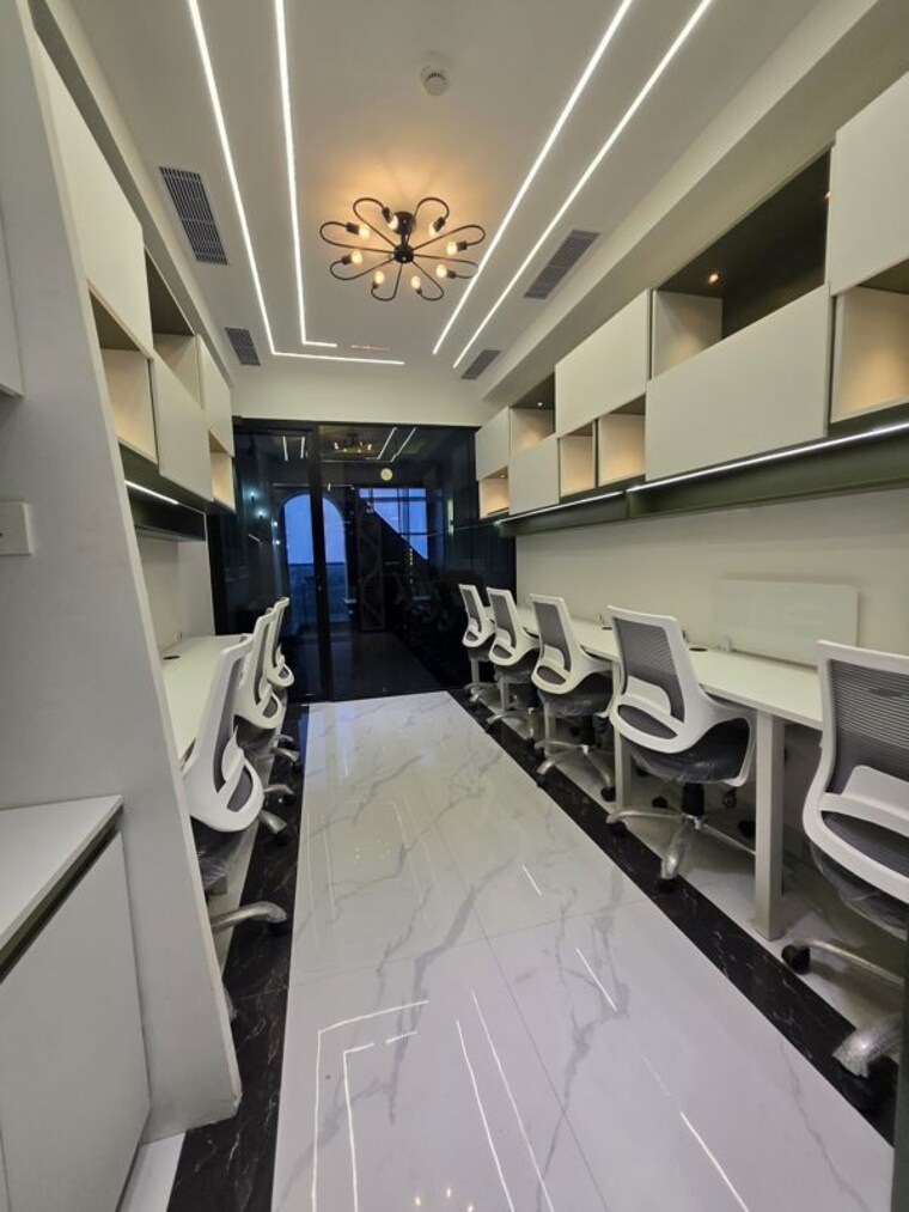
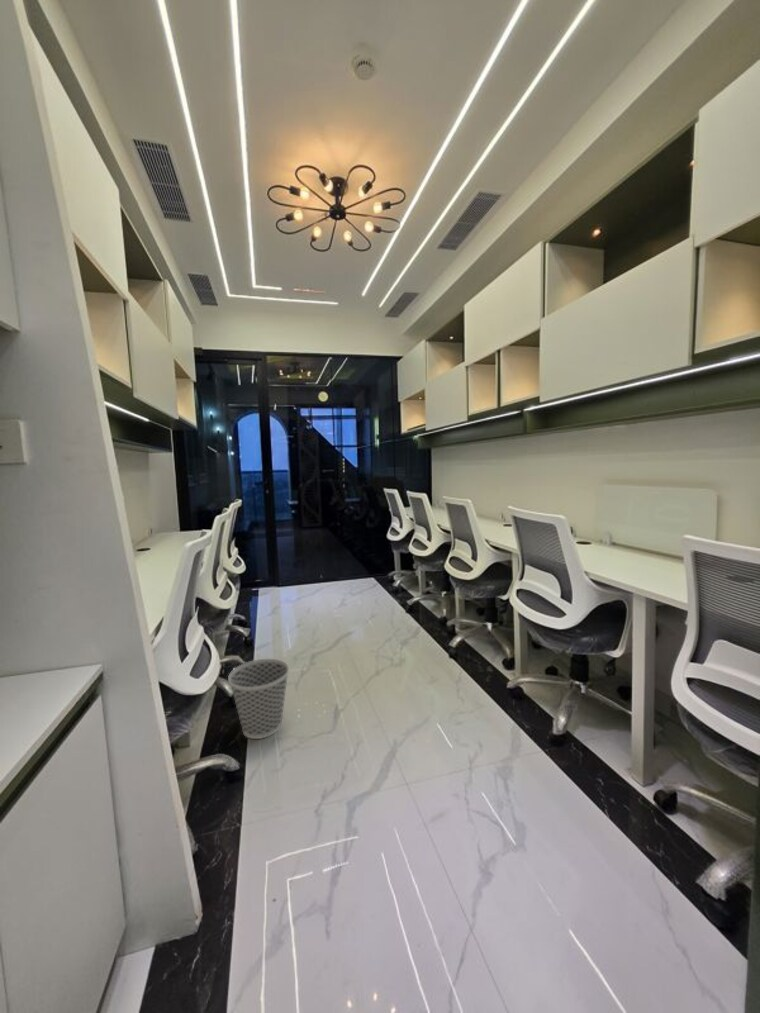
+ wastebasket (260, 699)
